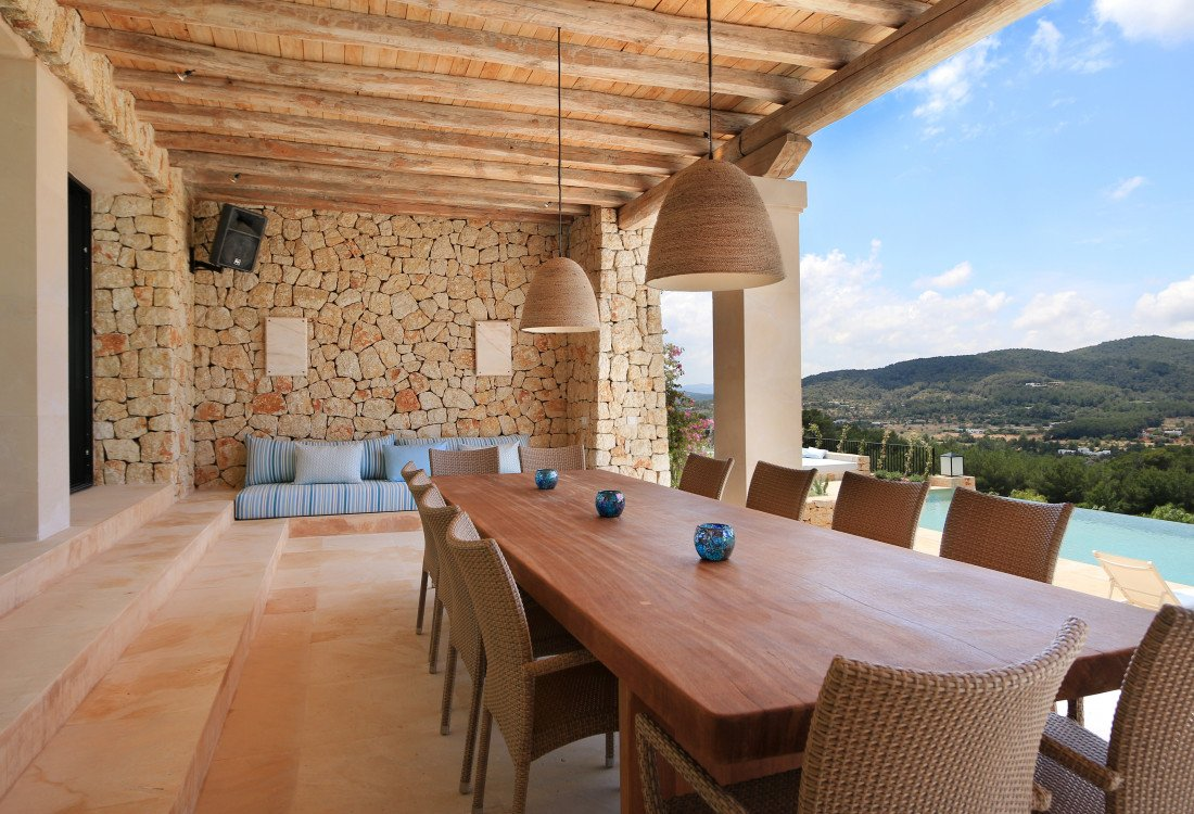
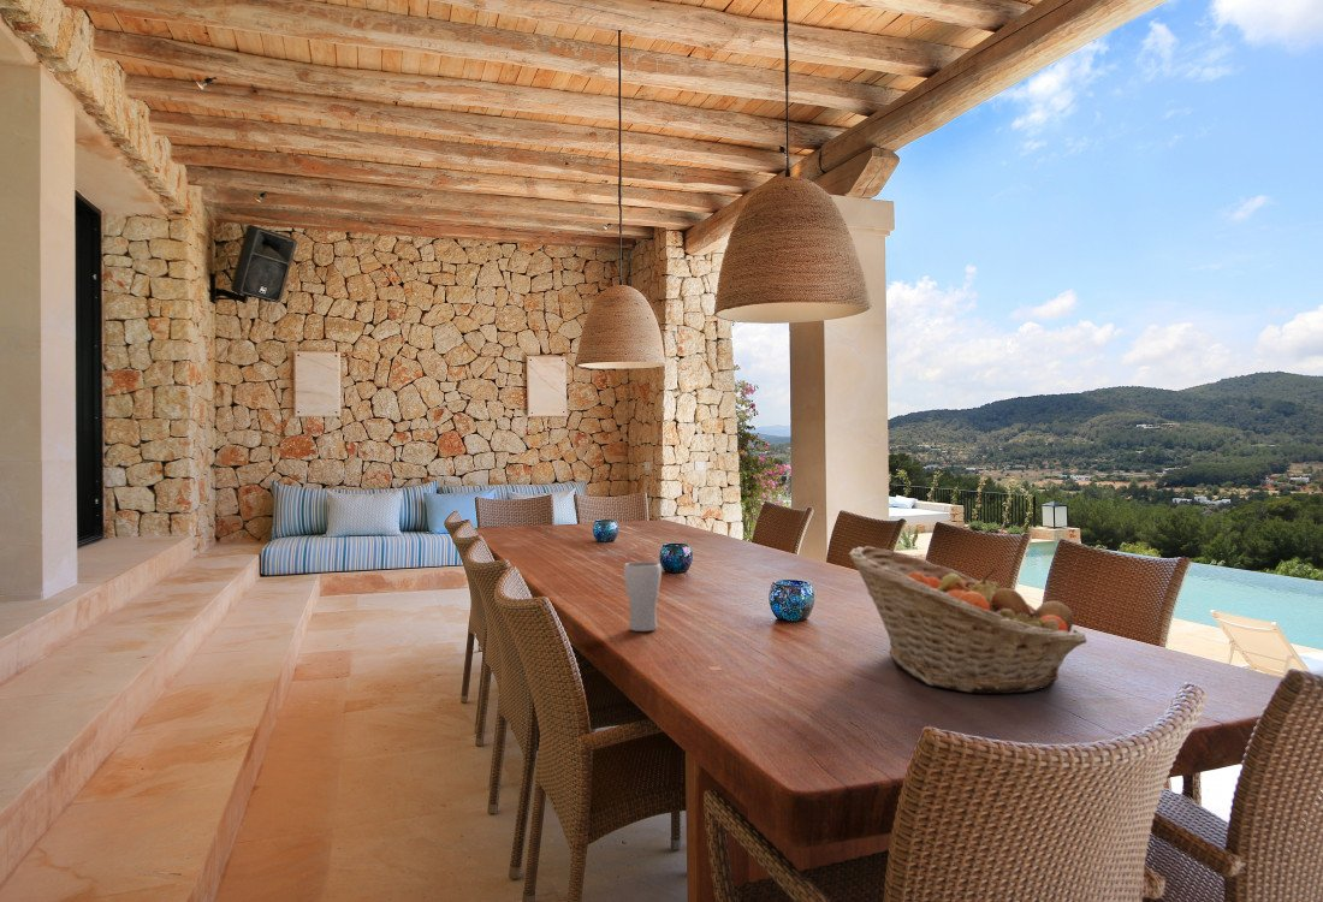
+ drinking glass (642, 595)
+ fruit basket (957, 610)
